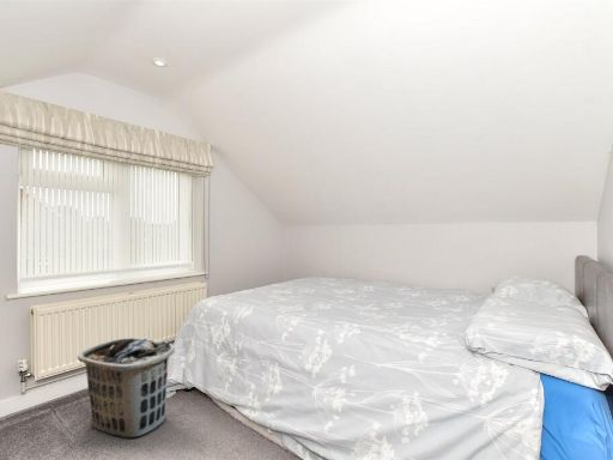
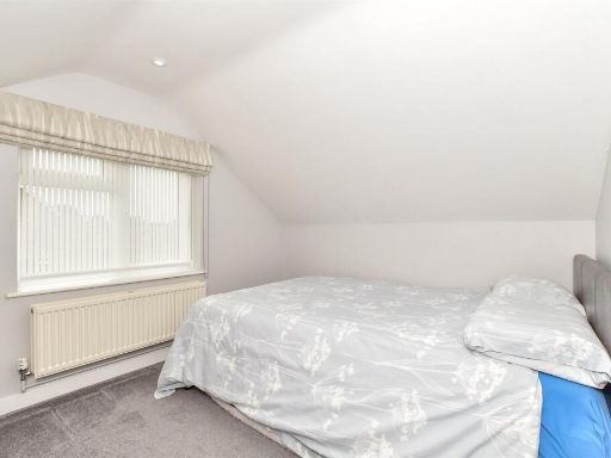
- clothes hamper (127, 379)
